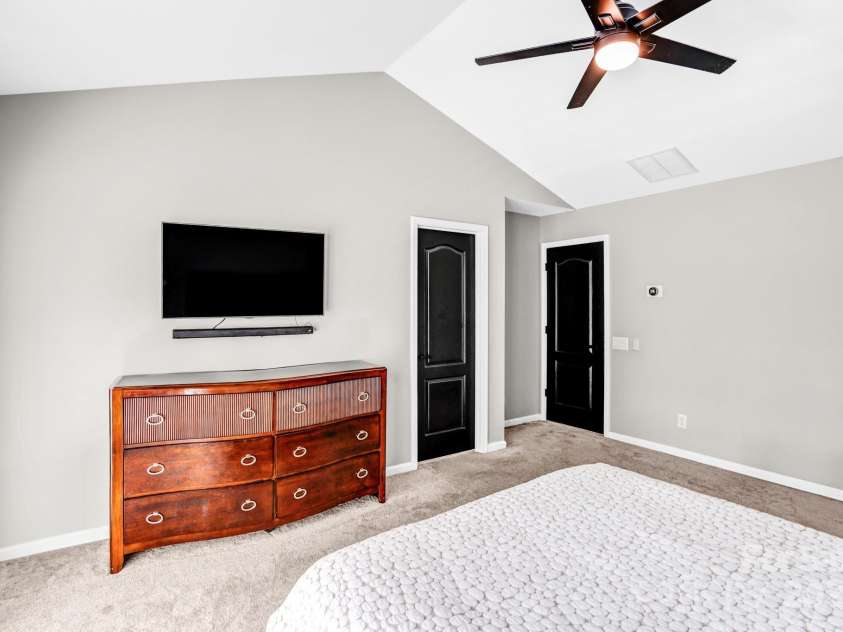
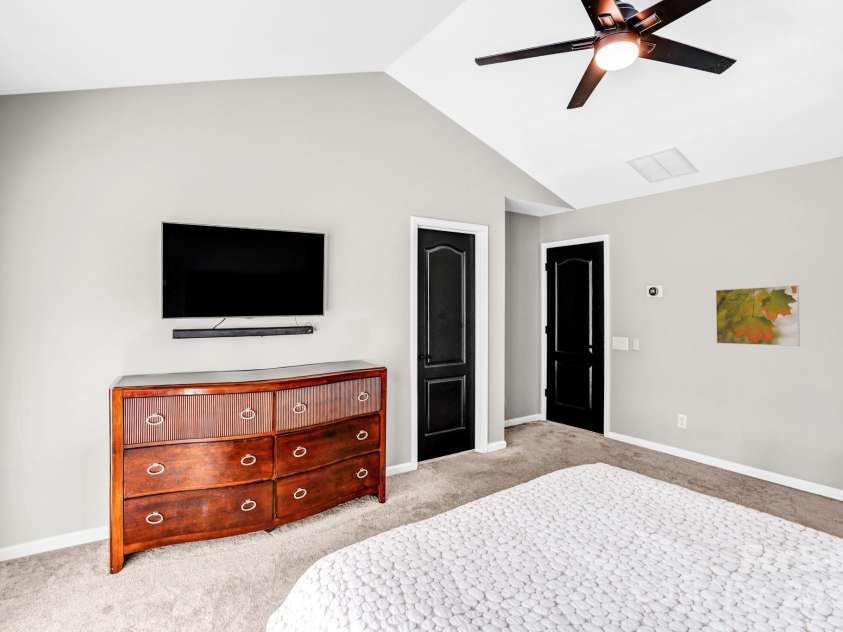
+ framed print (755, 316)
